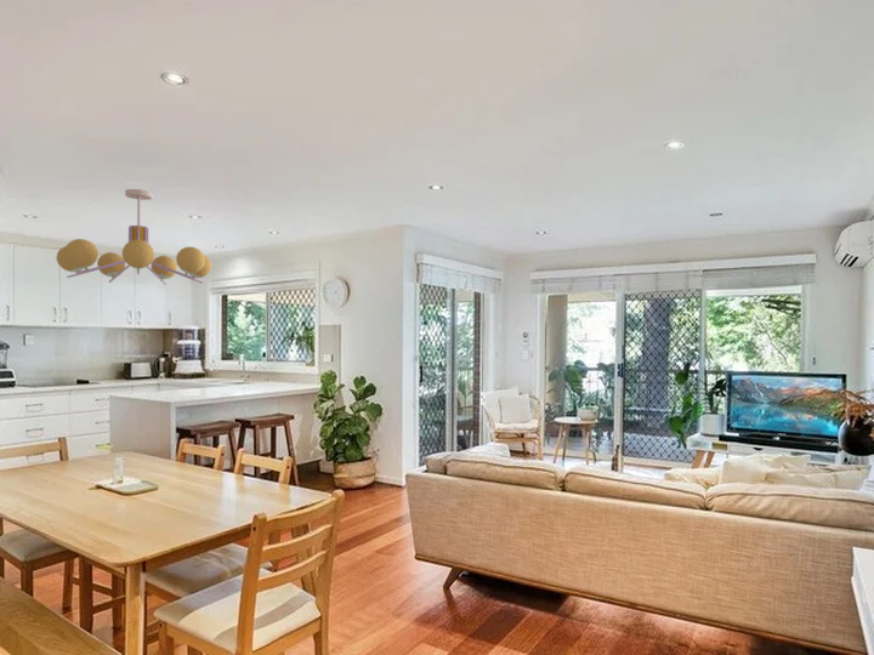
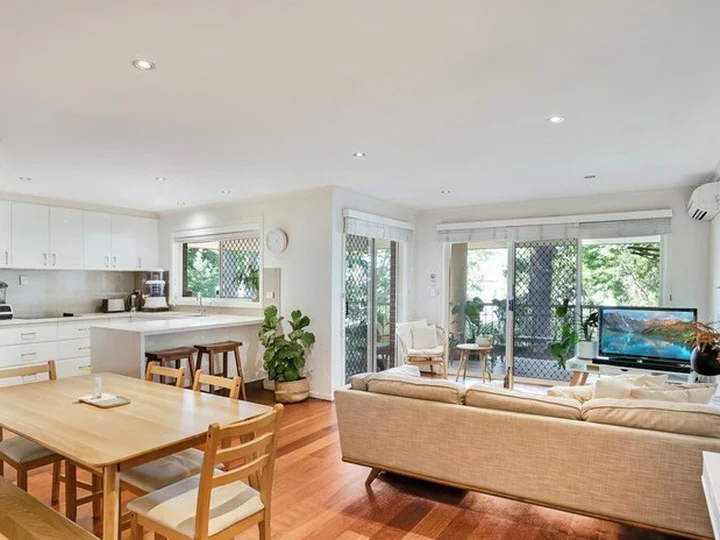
- chandelier (138, 235)
